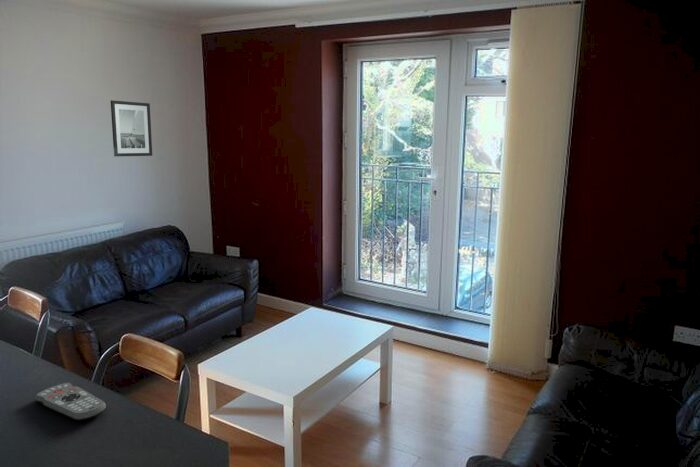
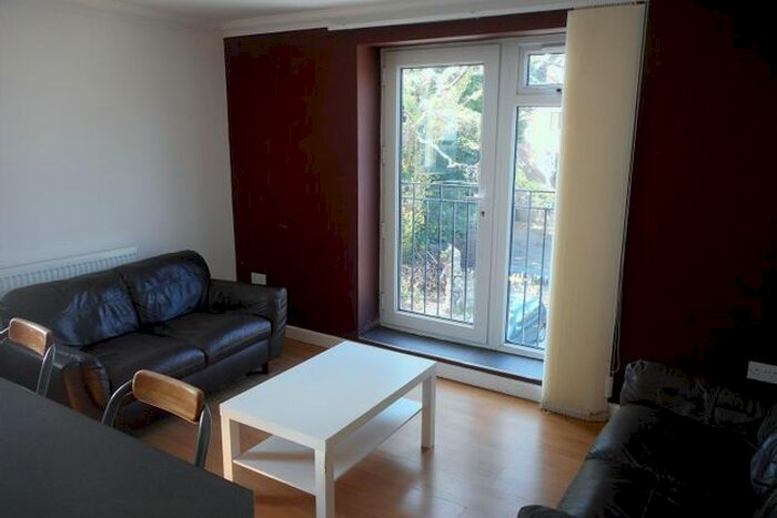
- wall art (132, 129)
- remote control (72, 401)
